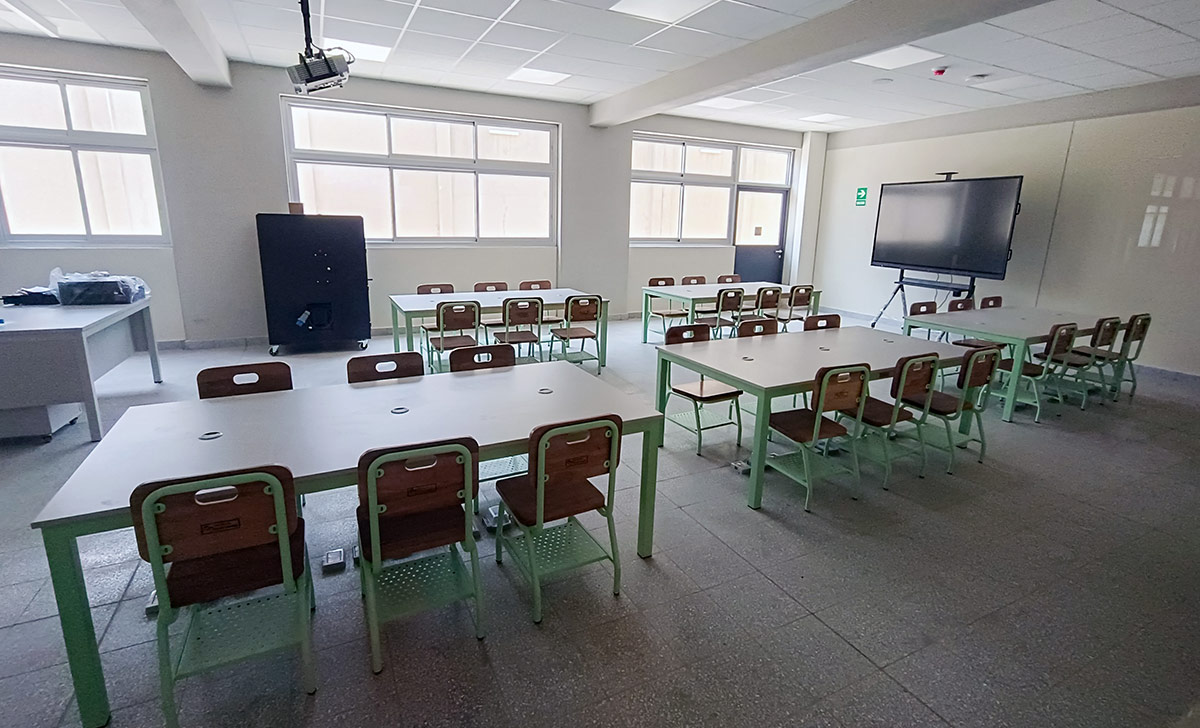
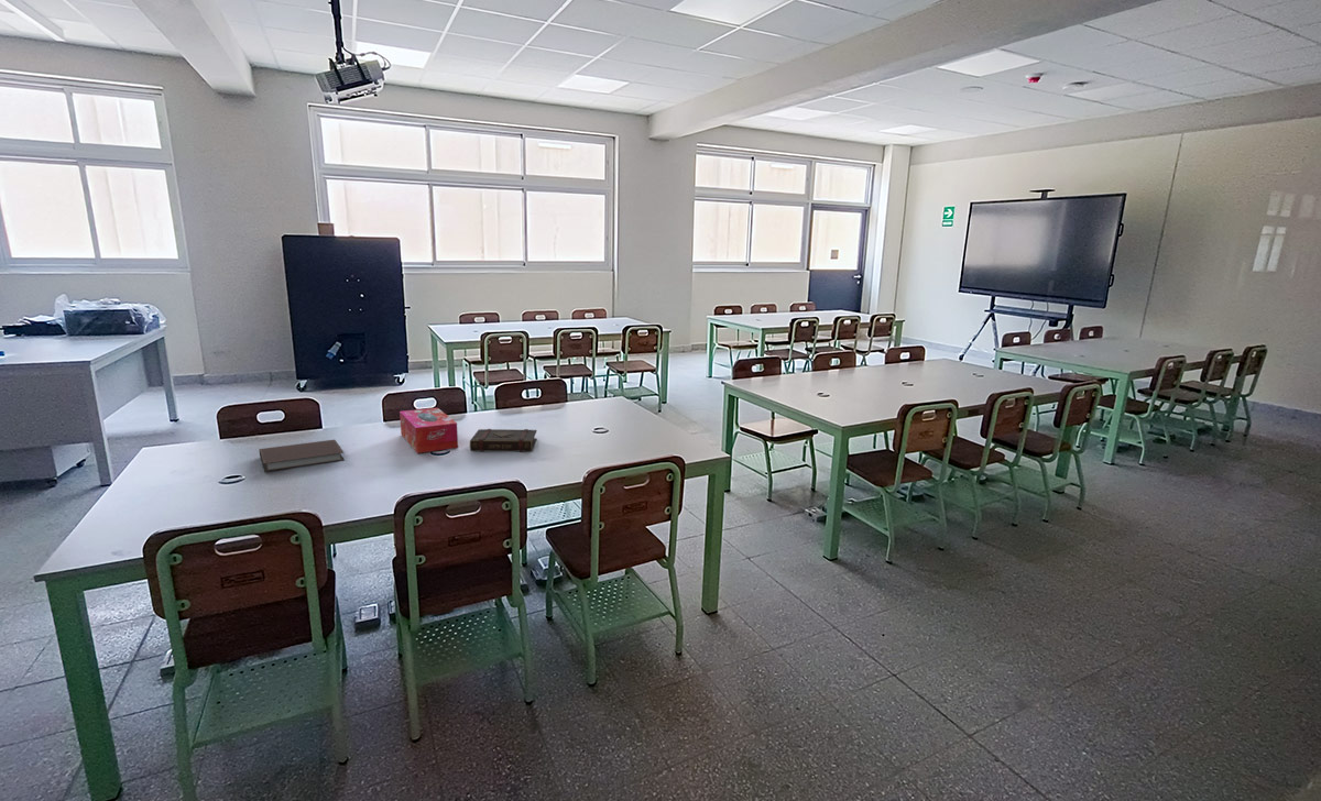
+ notebook (302, 453)
+ book (504, 439)
+ tissue box (427, 428)
